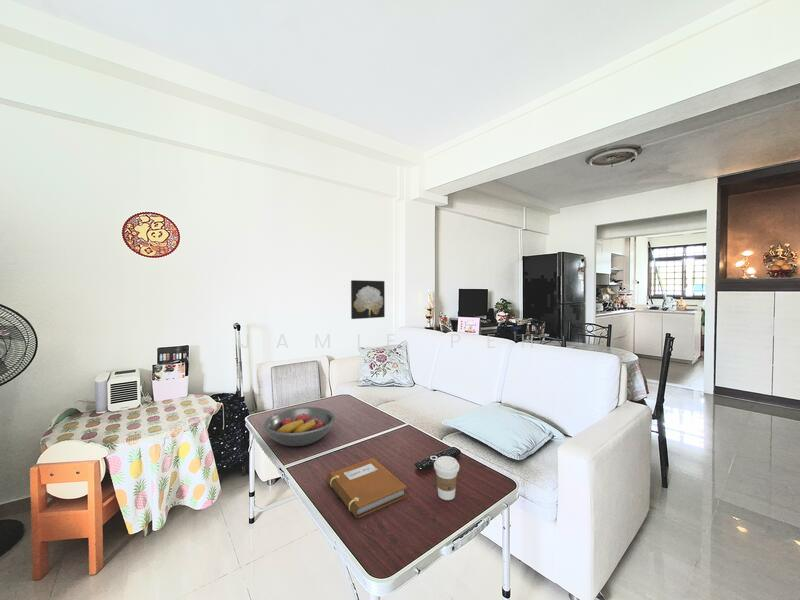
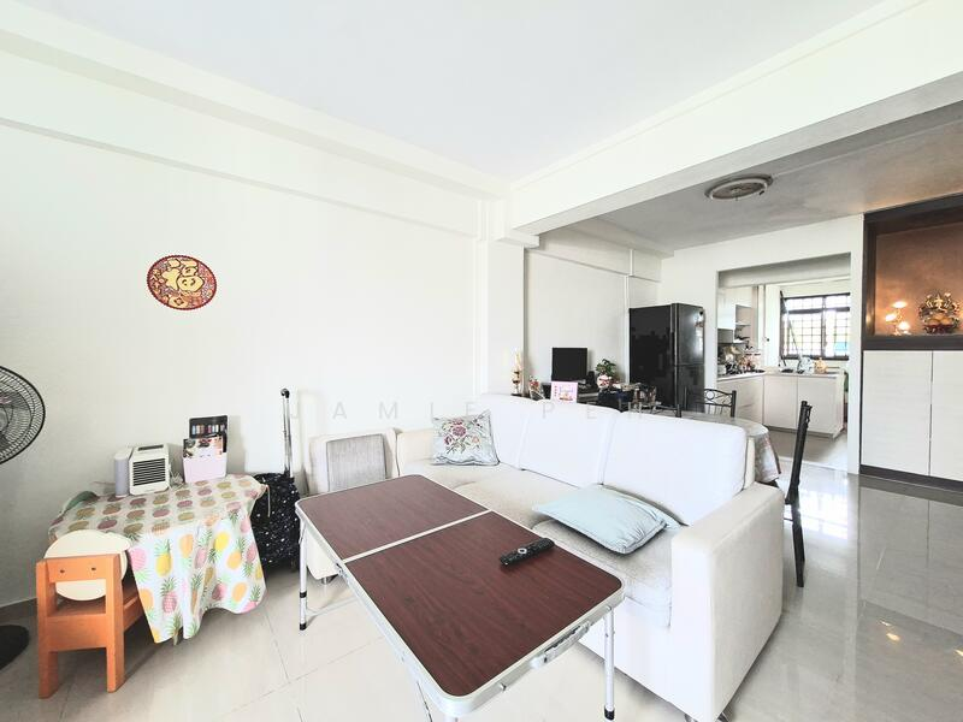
- fruit bowl (300, 426)
- wall art (368, 299)
- notebook (364, 483)
- coffee cup (446, 478)
